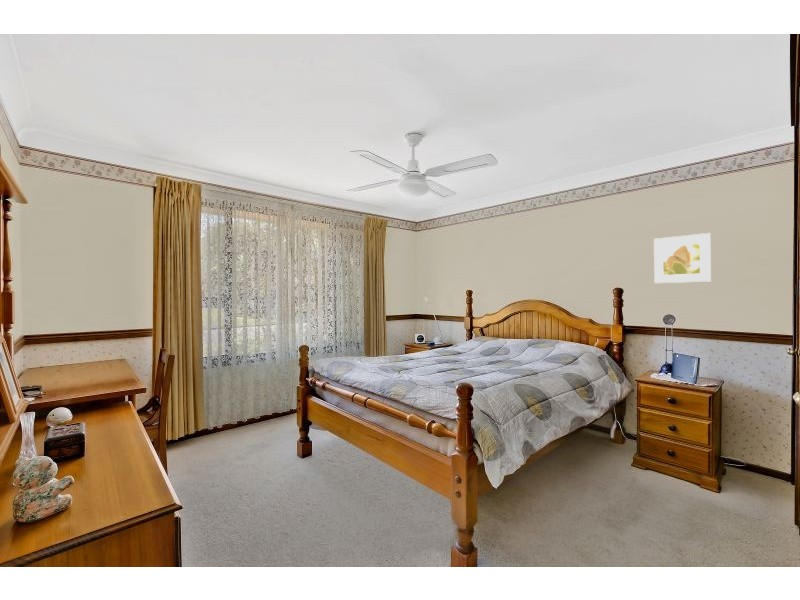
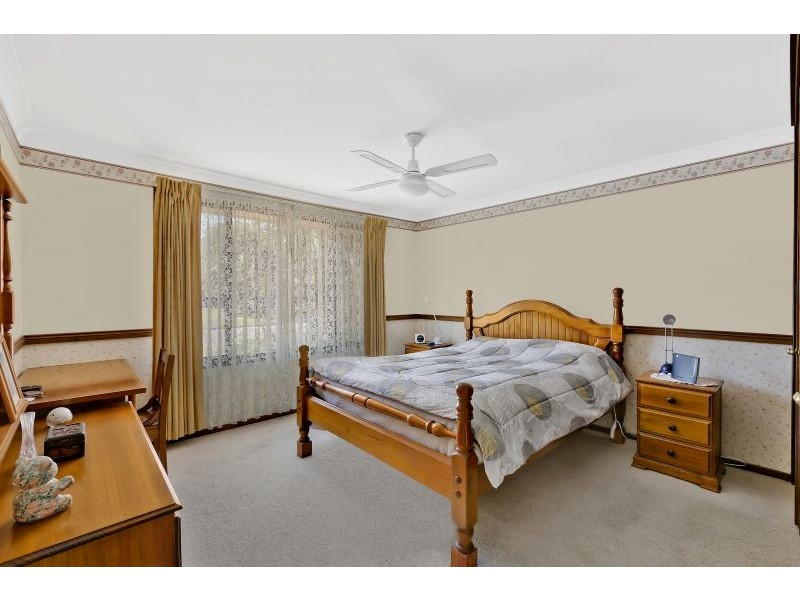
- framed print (681, 259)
